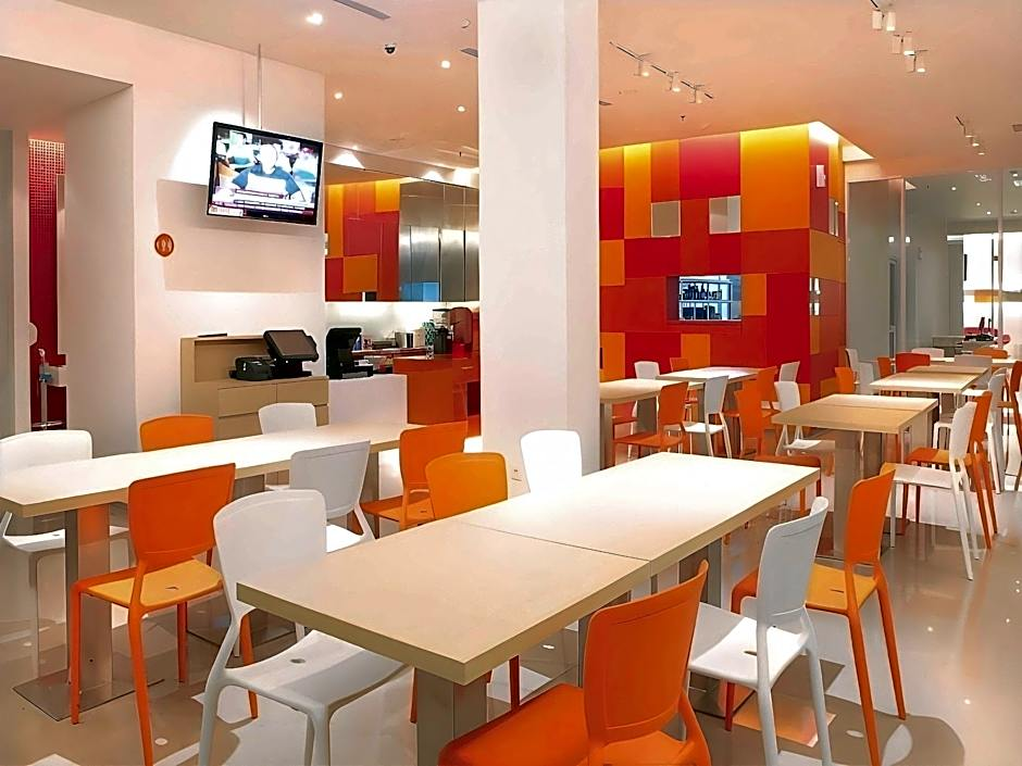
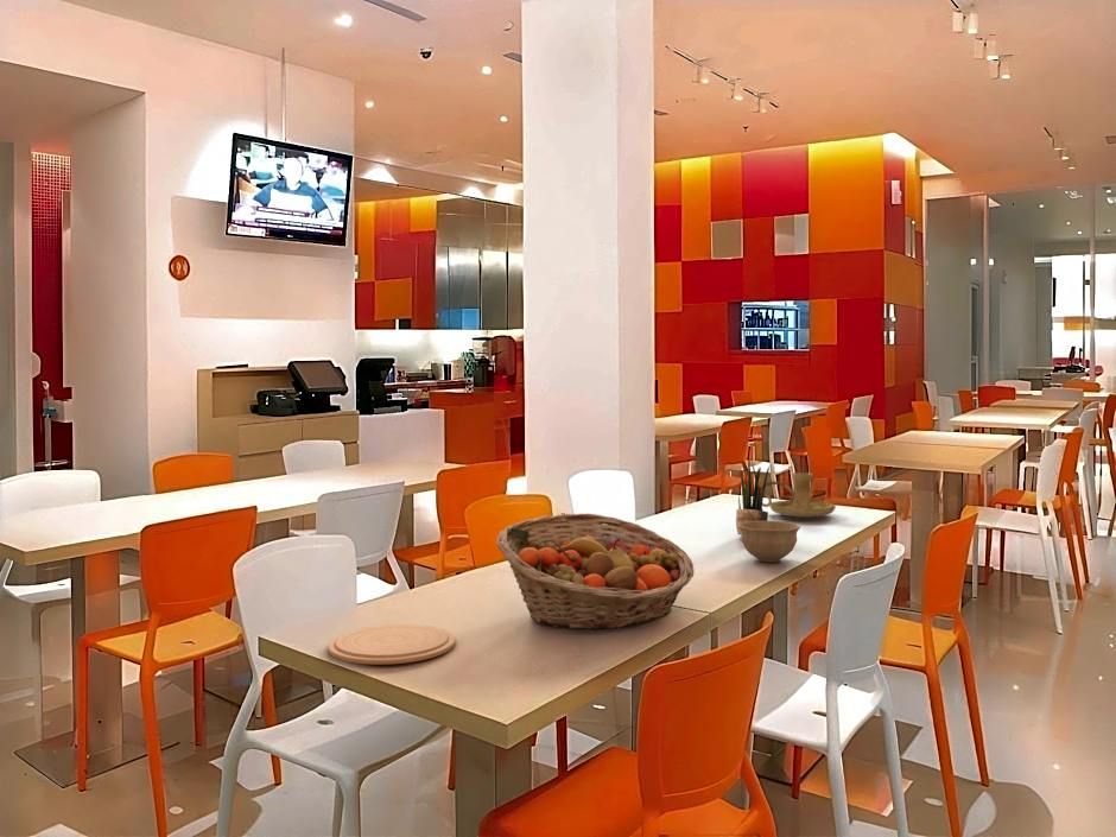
+ fruit basket (596, 567)
+ bowl (768, 543)
+ candle holder (794, 494)
+ plate (392, 641)
+ potted plant (753, 497)
